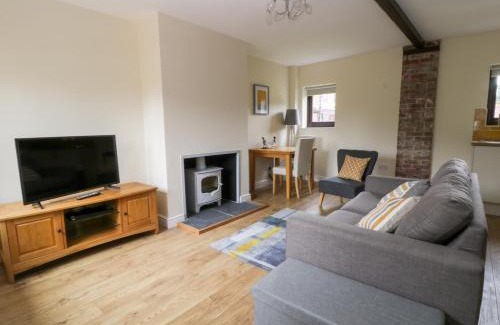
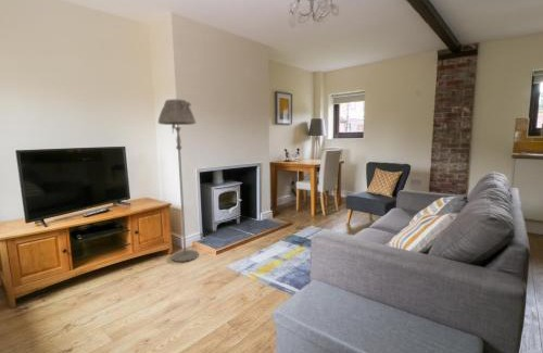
+ floor lamp (180, 180)
